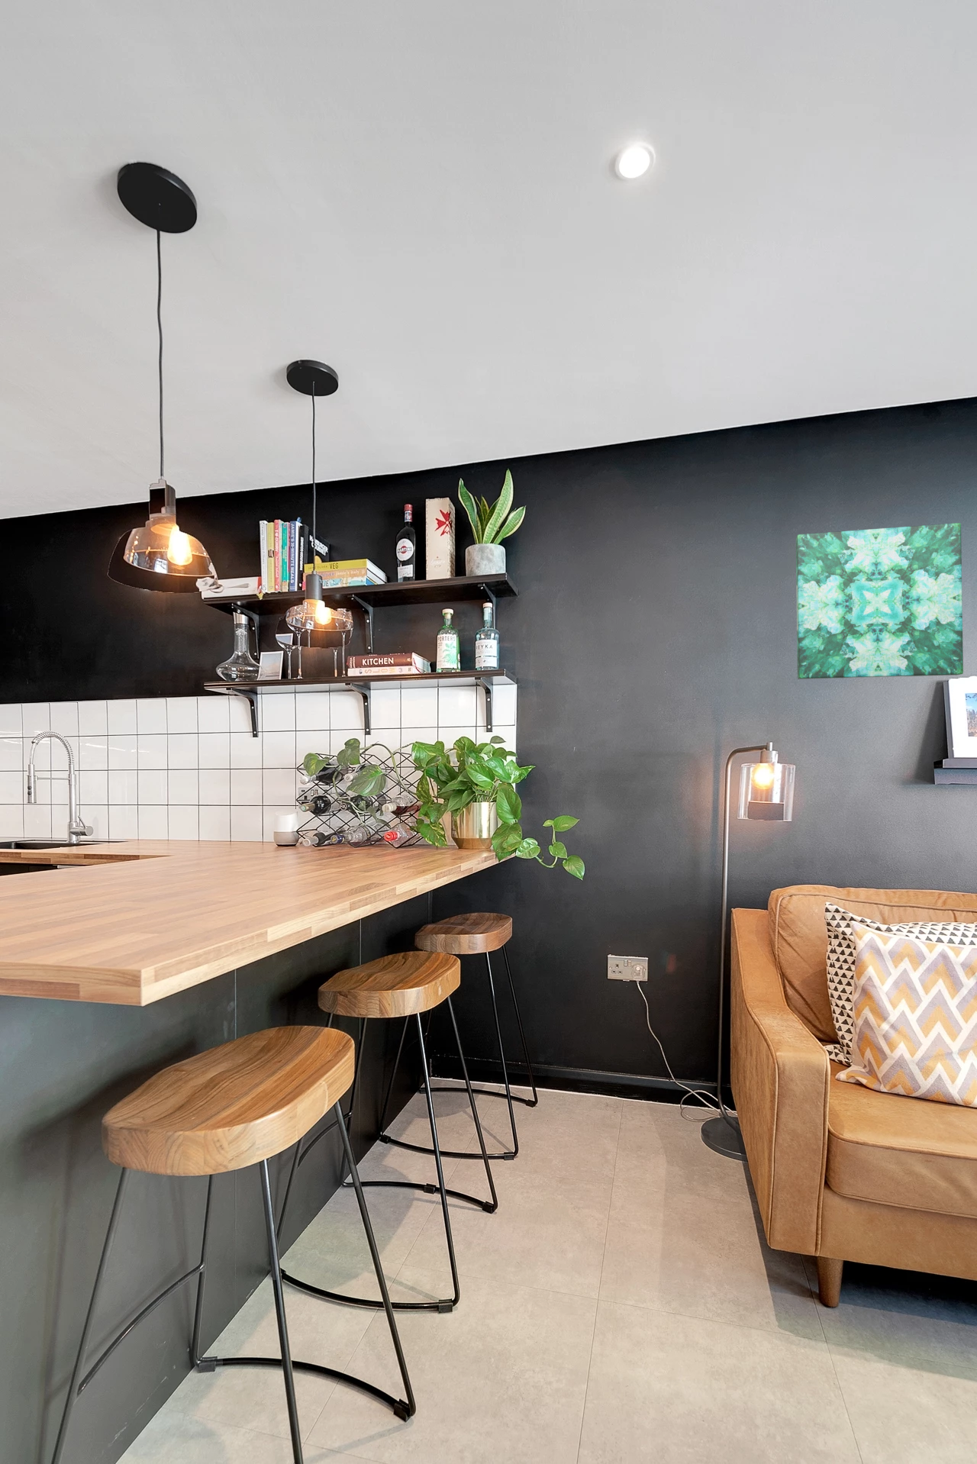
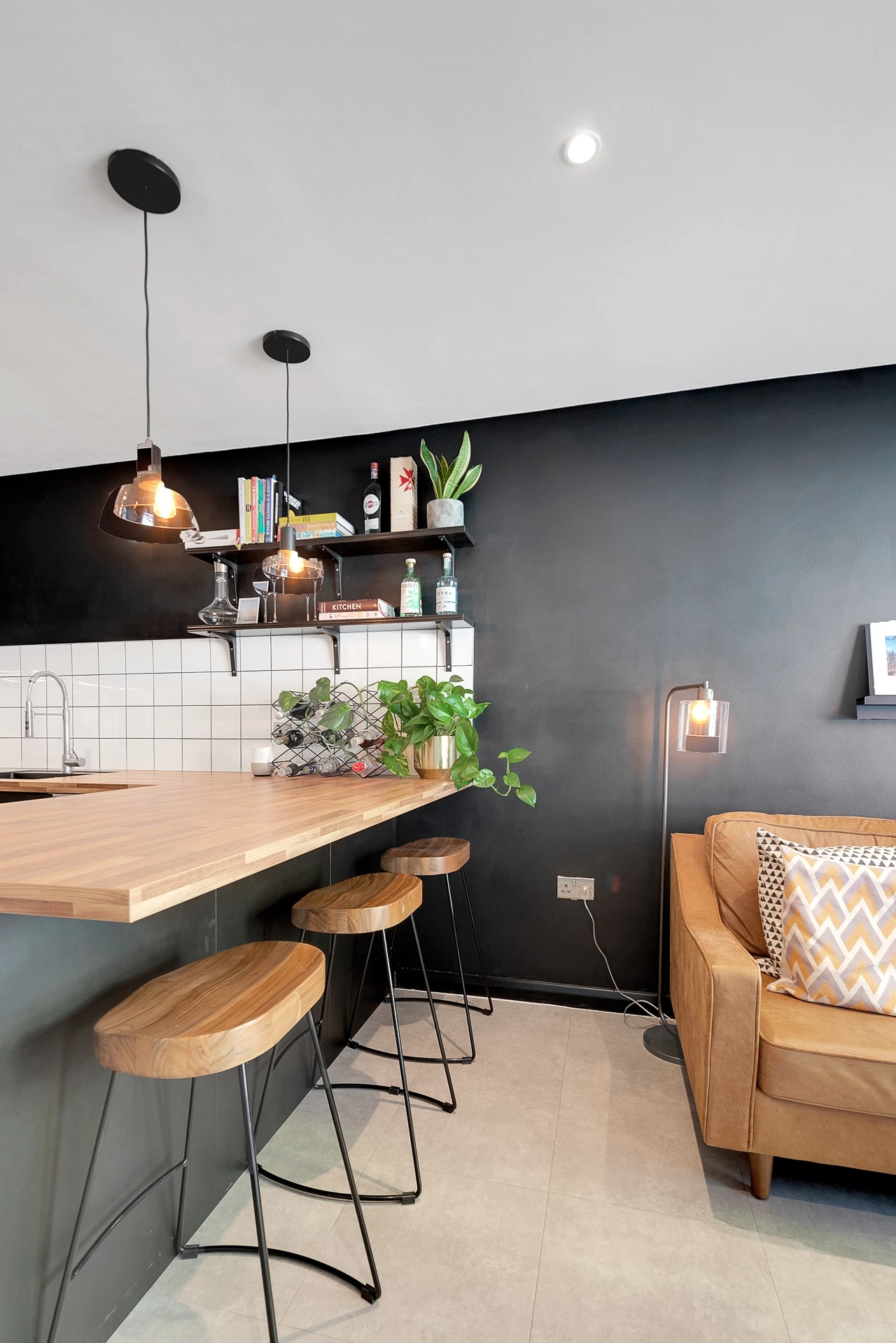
- wall art (877, 603)
